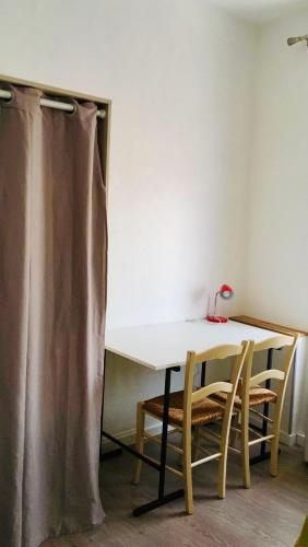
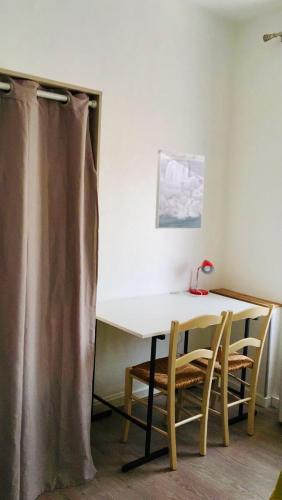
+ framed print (180, 191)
